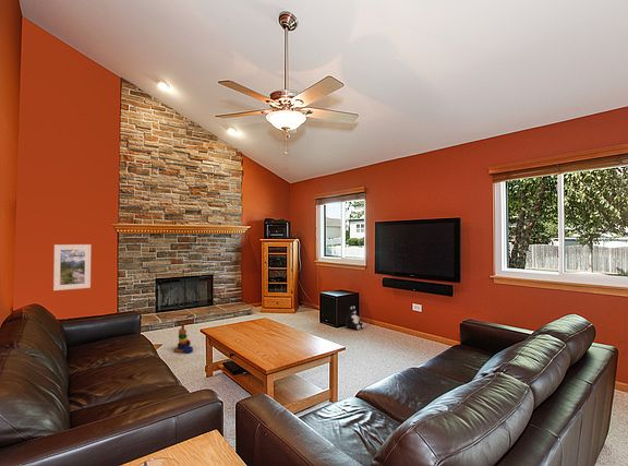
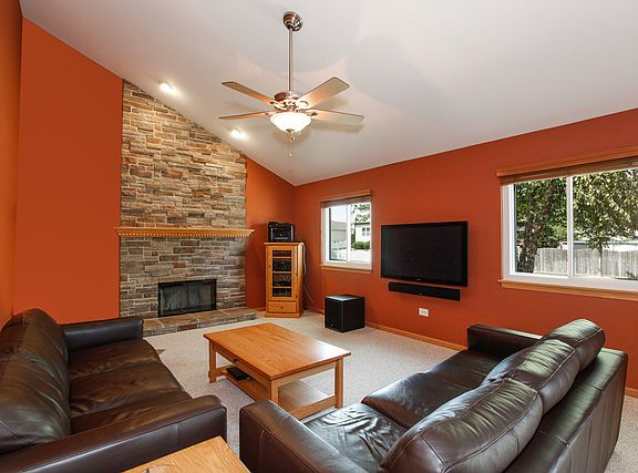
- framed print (72, 266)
- stacking toy (184, 336)
- plush toy (354, 316)
